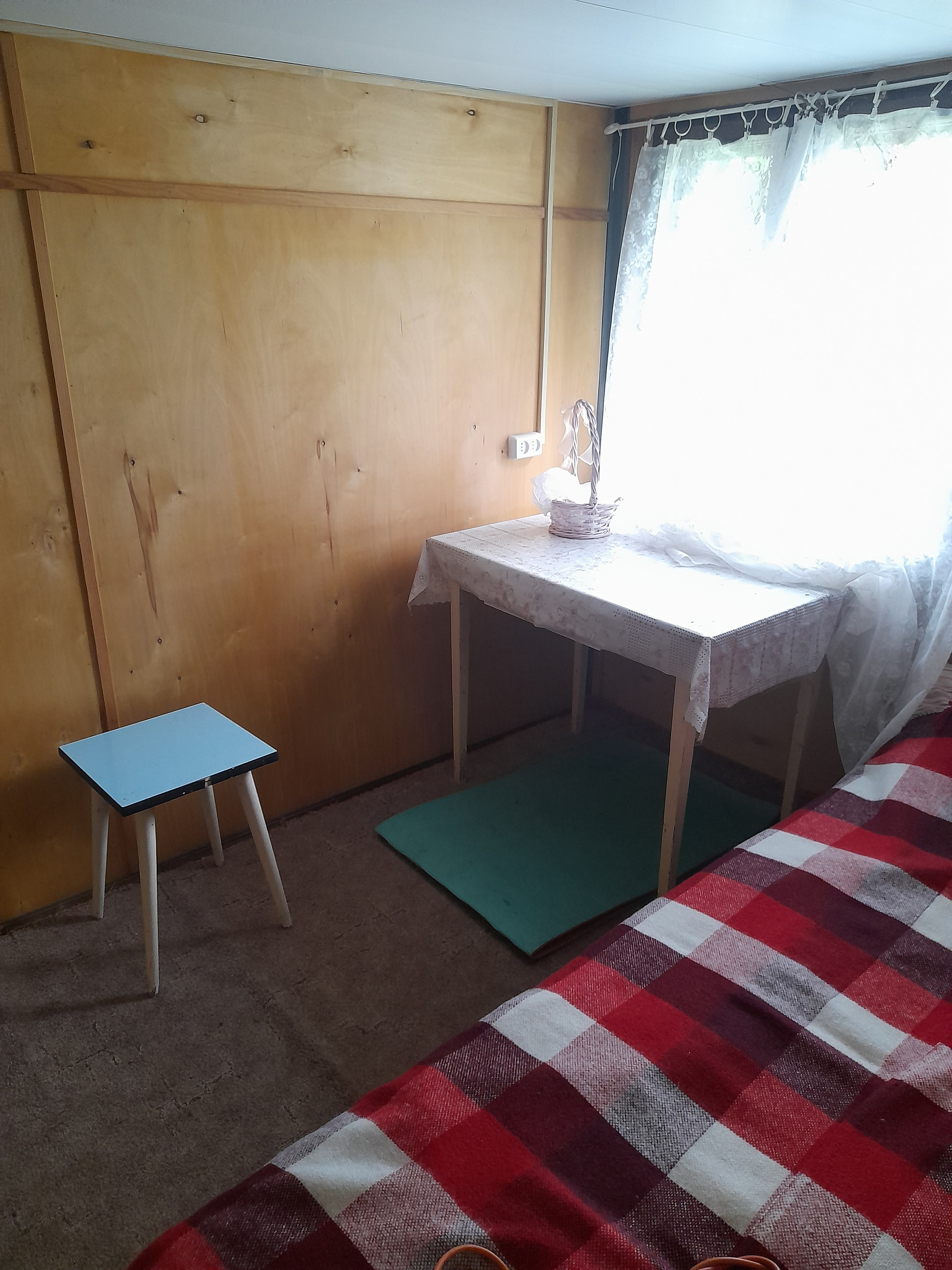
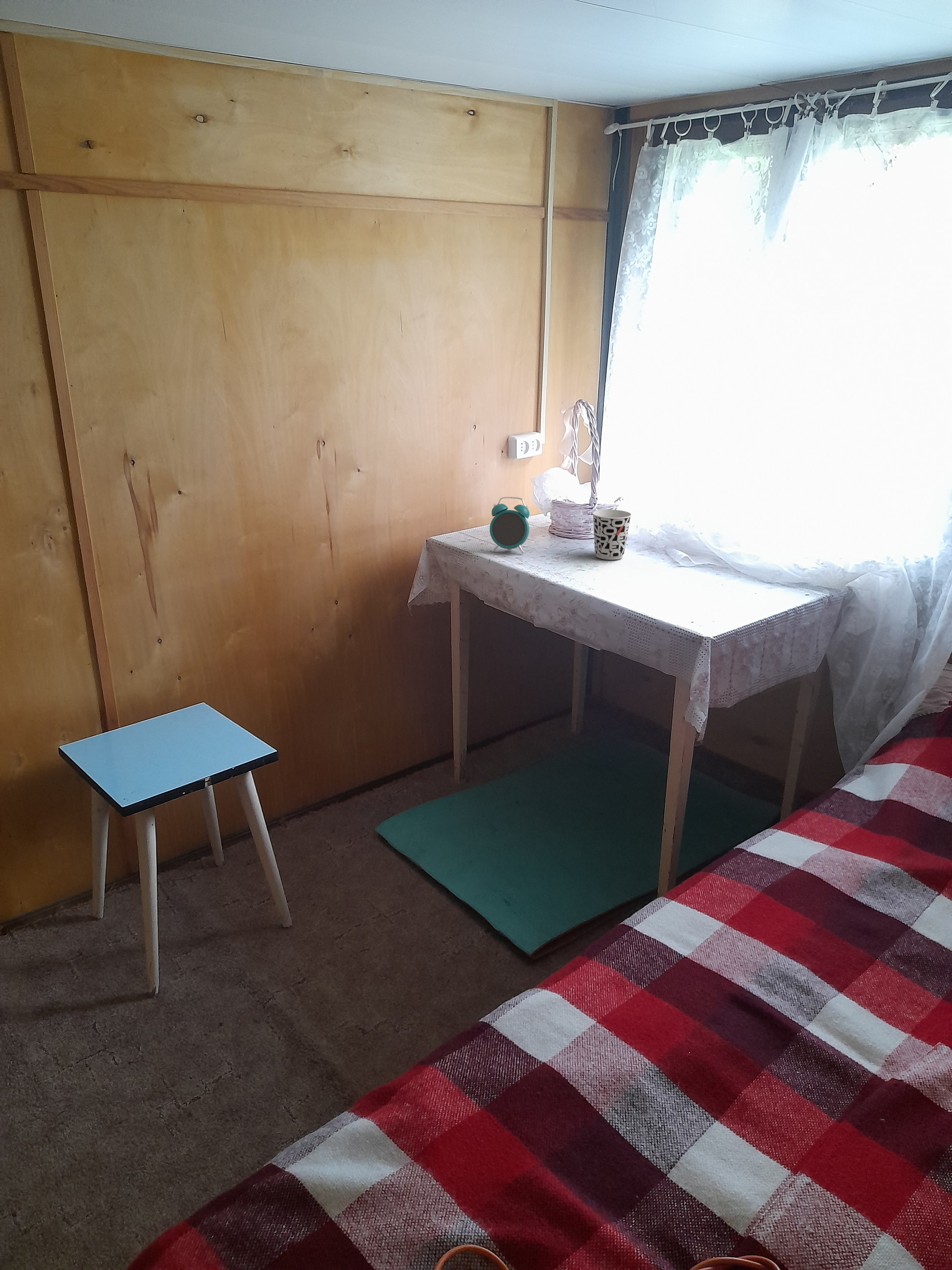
+ alarm clock (509, 525)
+ cup (610, 535)
